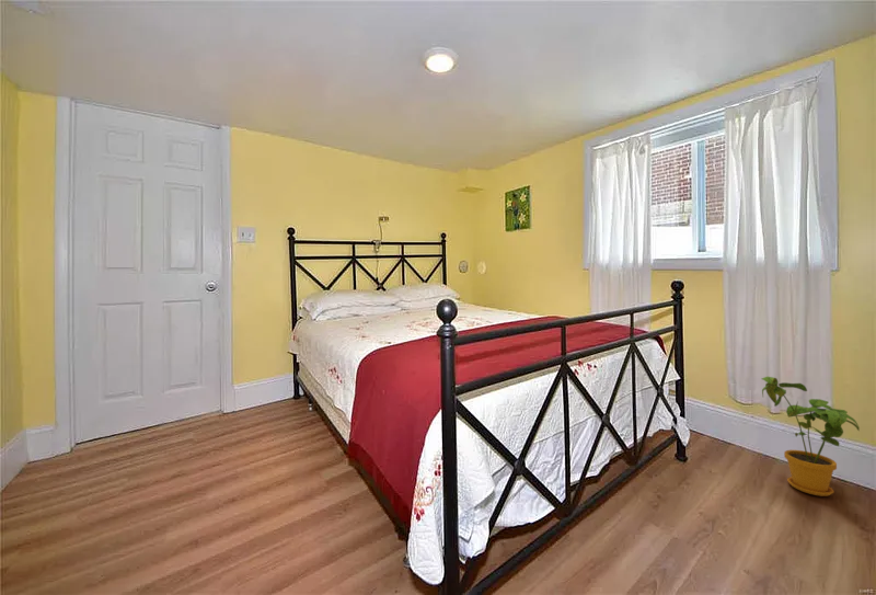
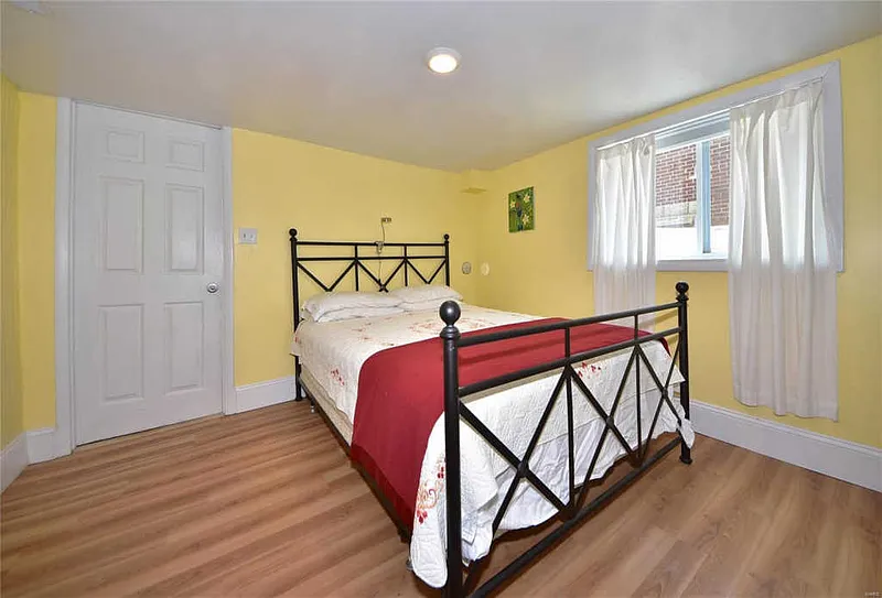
- house plant (808, 431)
